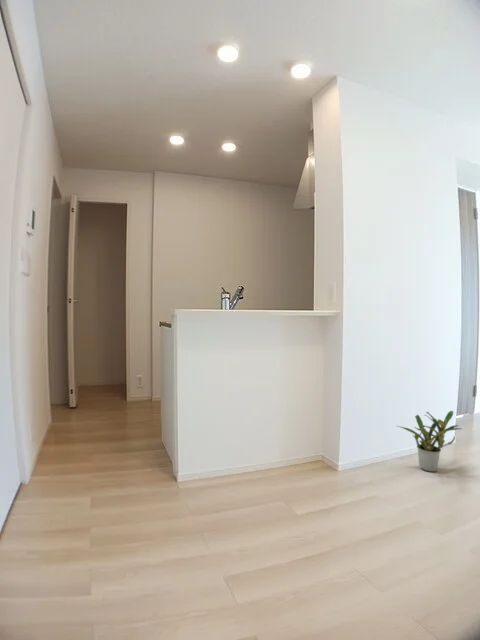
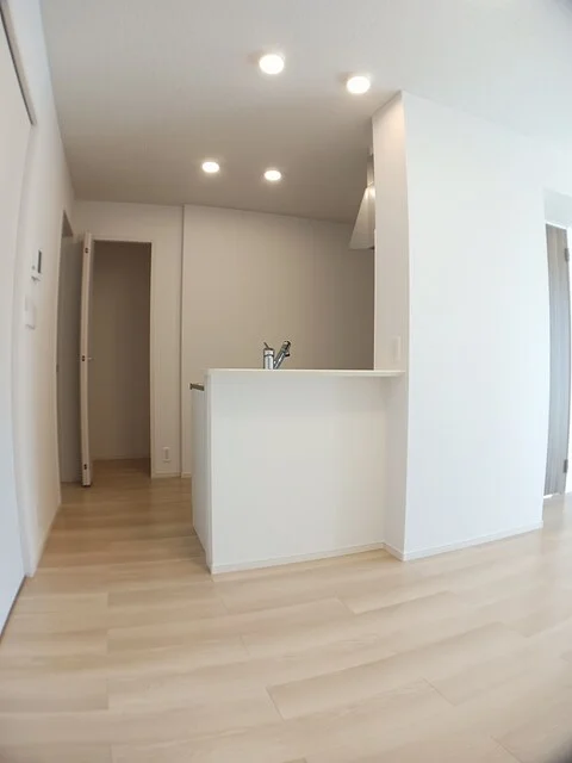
- potted plant (434, 441)
